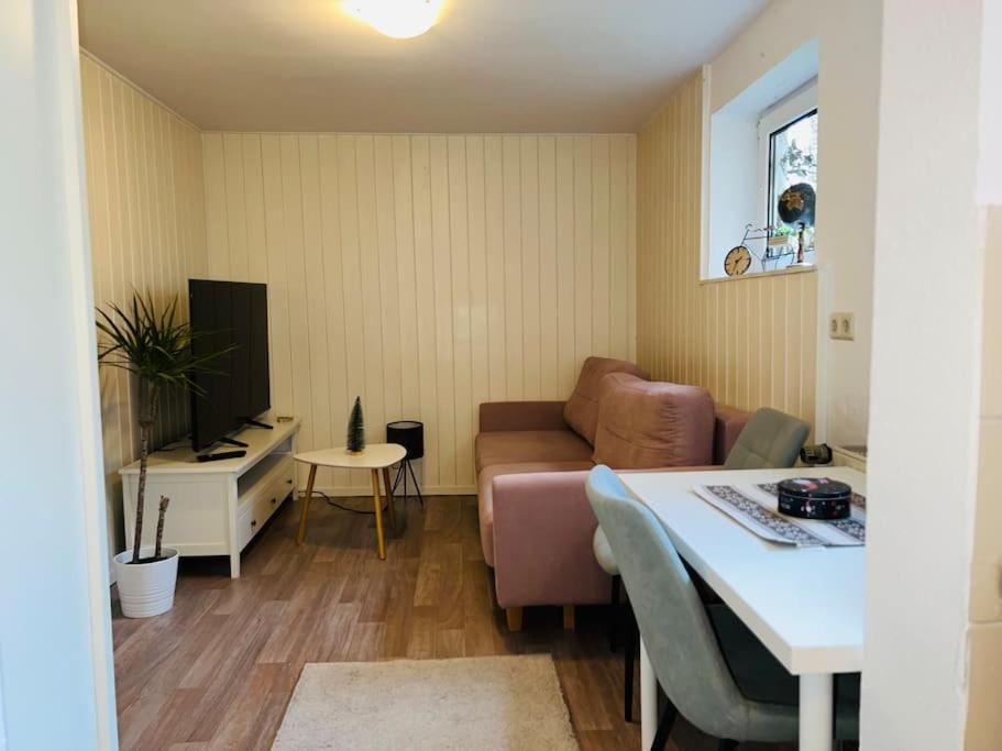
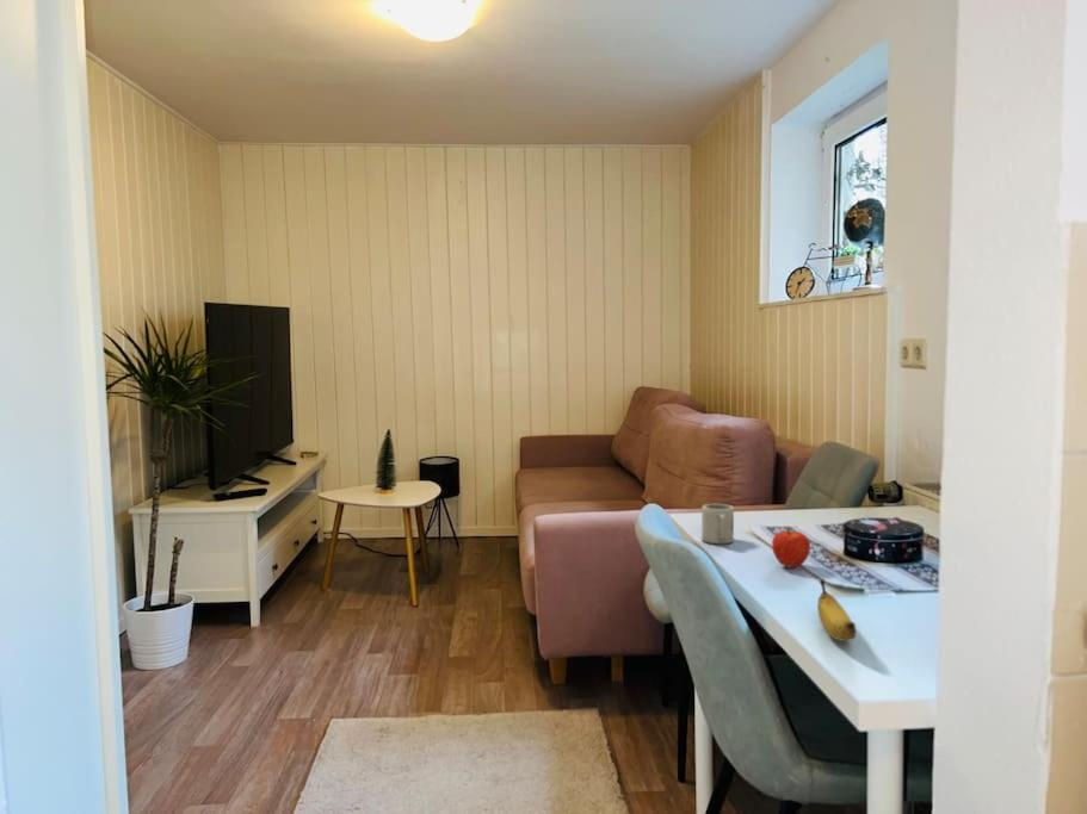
+ banana (835, 614)
+ fruit (790, 547)
+ cup (718, 524)
